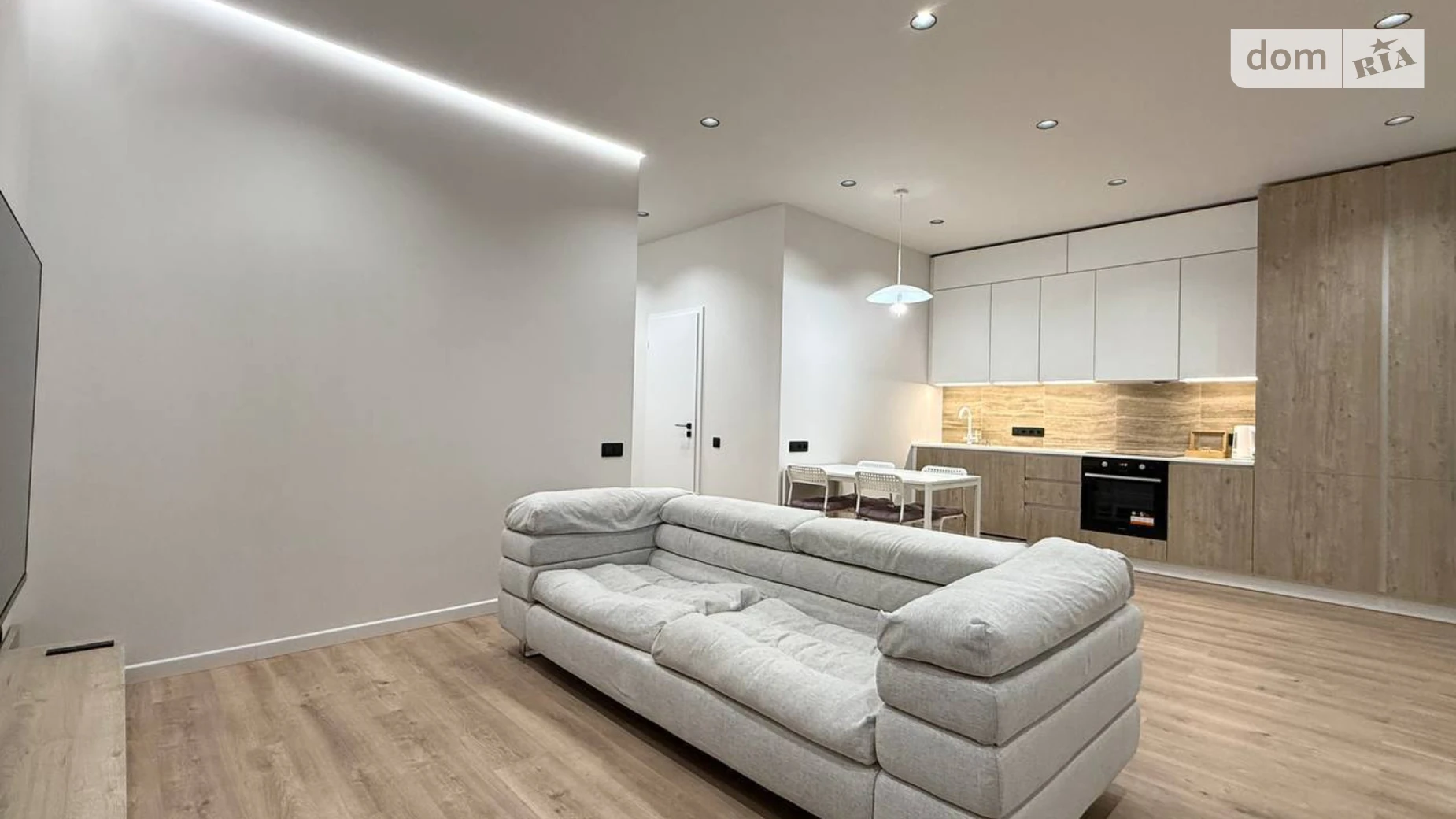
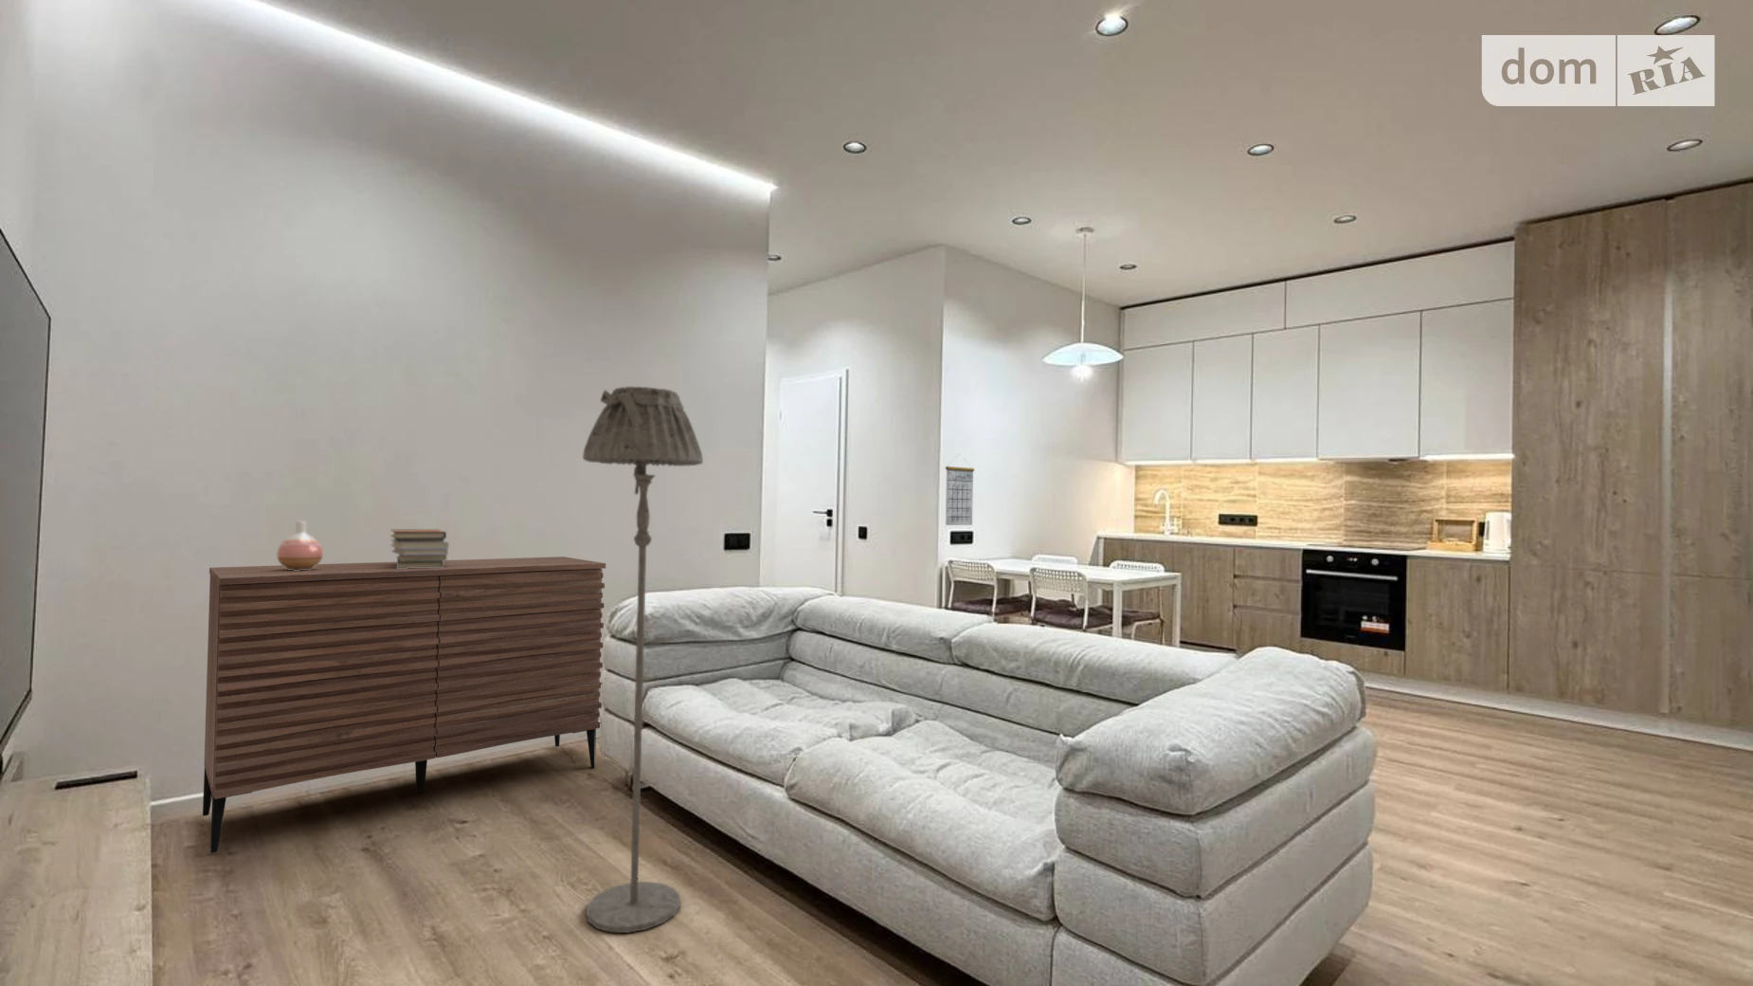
+ floor lamp (639, 648)
+ calendar (958, 489)
+ sideboard (421, 678)
+ book stack (419, 547)
+ vase (300, 544)
